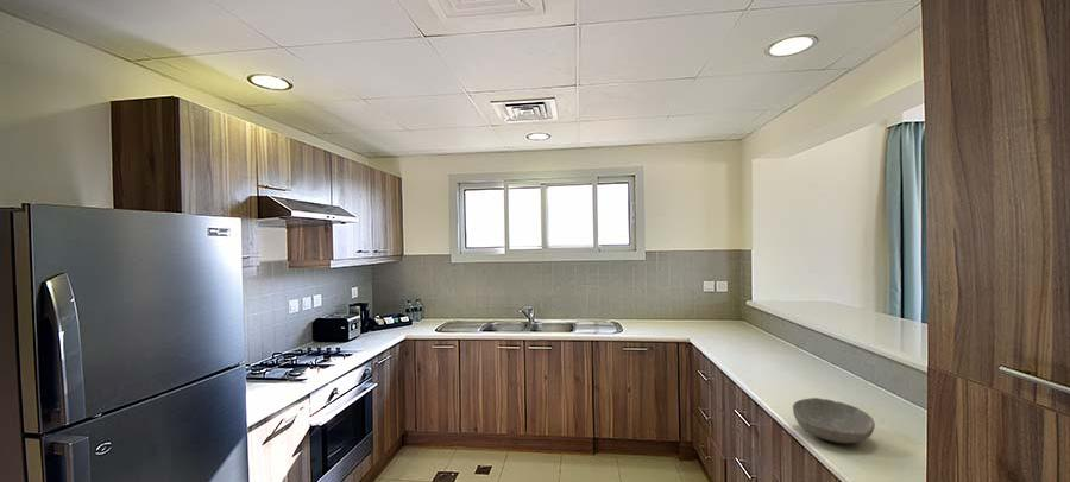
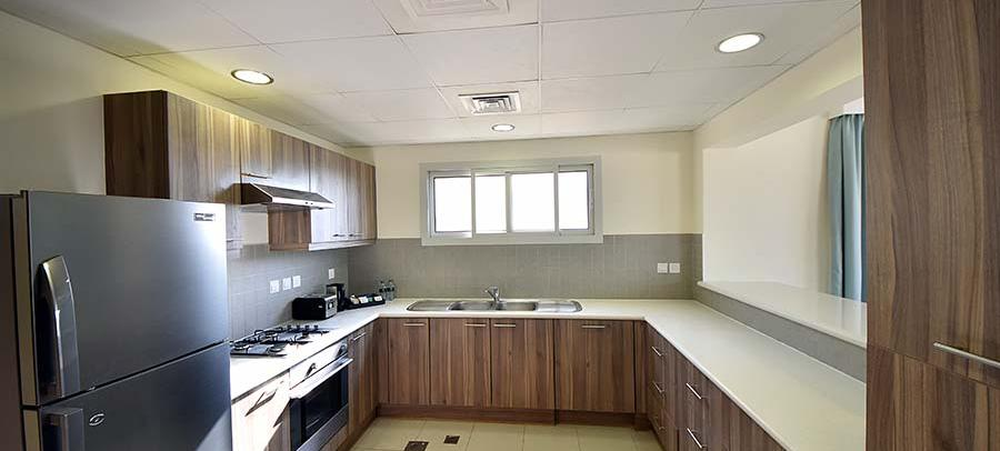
- bowl (832, 423)
